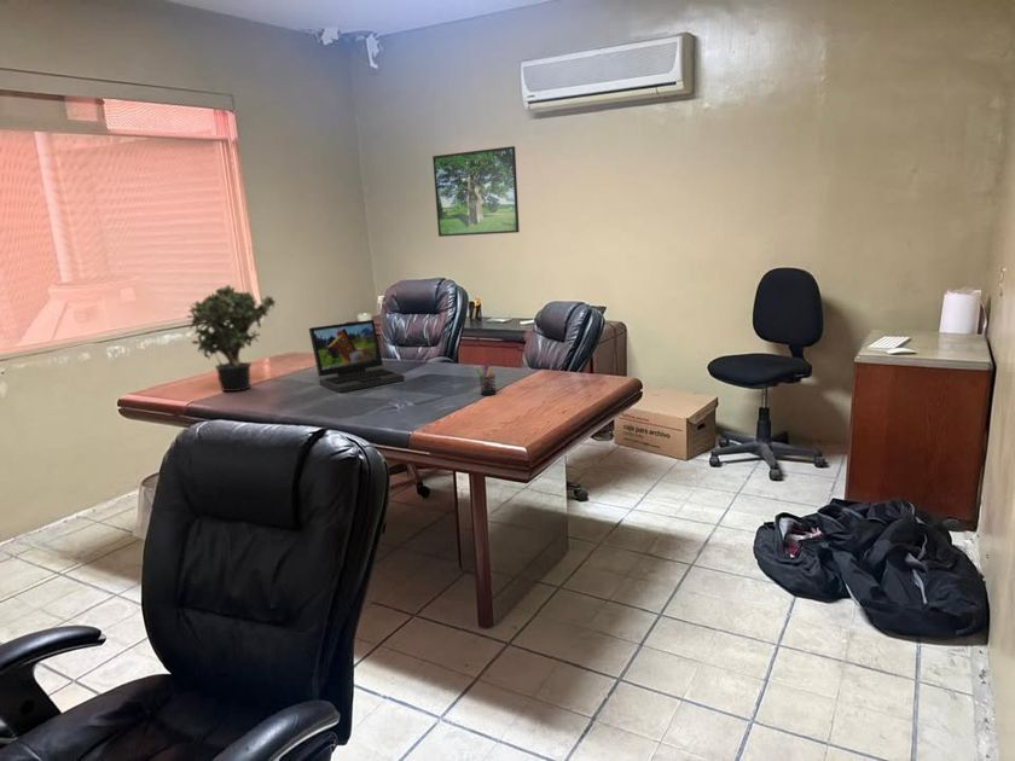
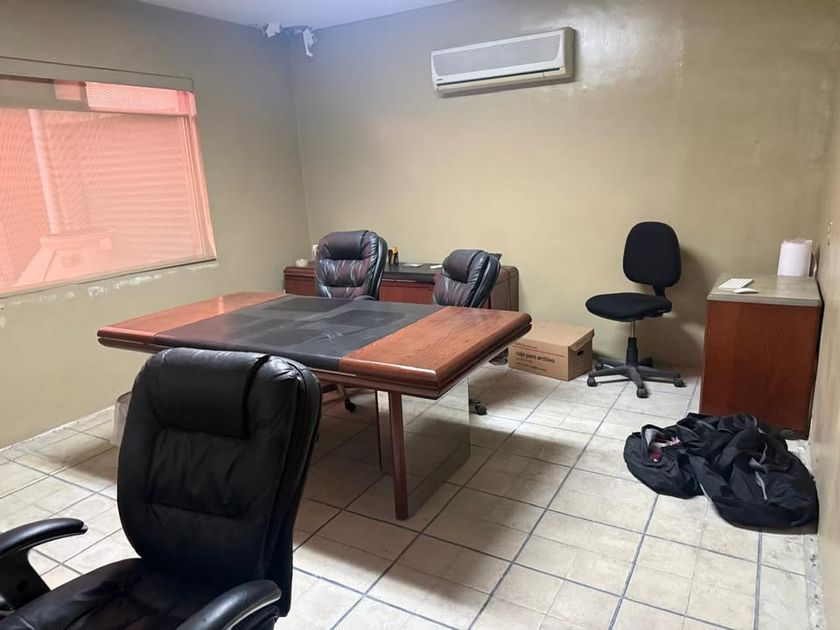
- potted plant (236, 337)
- laptop (356, 353)
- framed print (475, 193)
- pen holder (485, 378)
